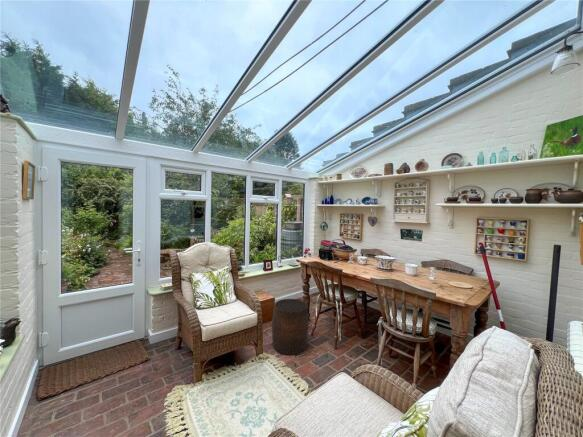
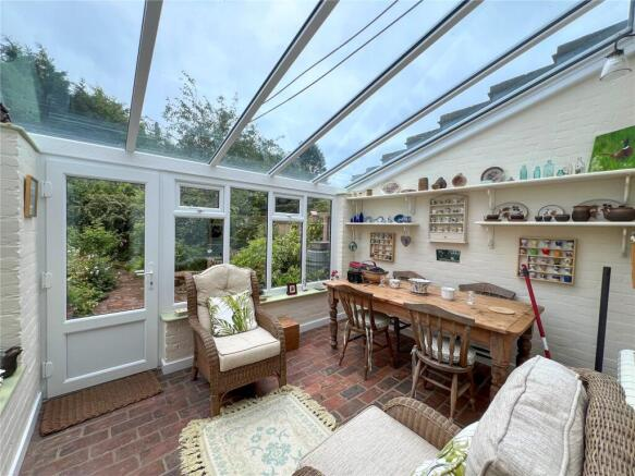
- stool (290, 325)
